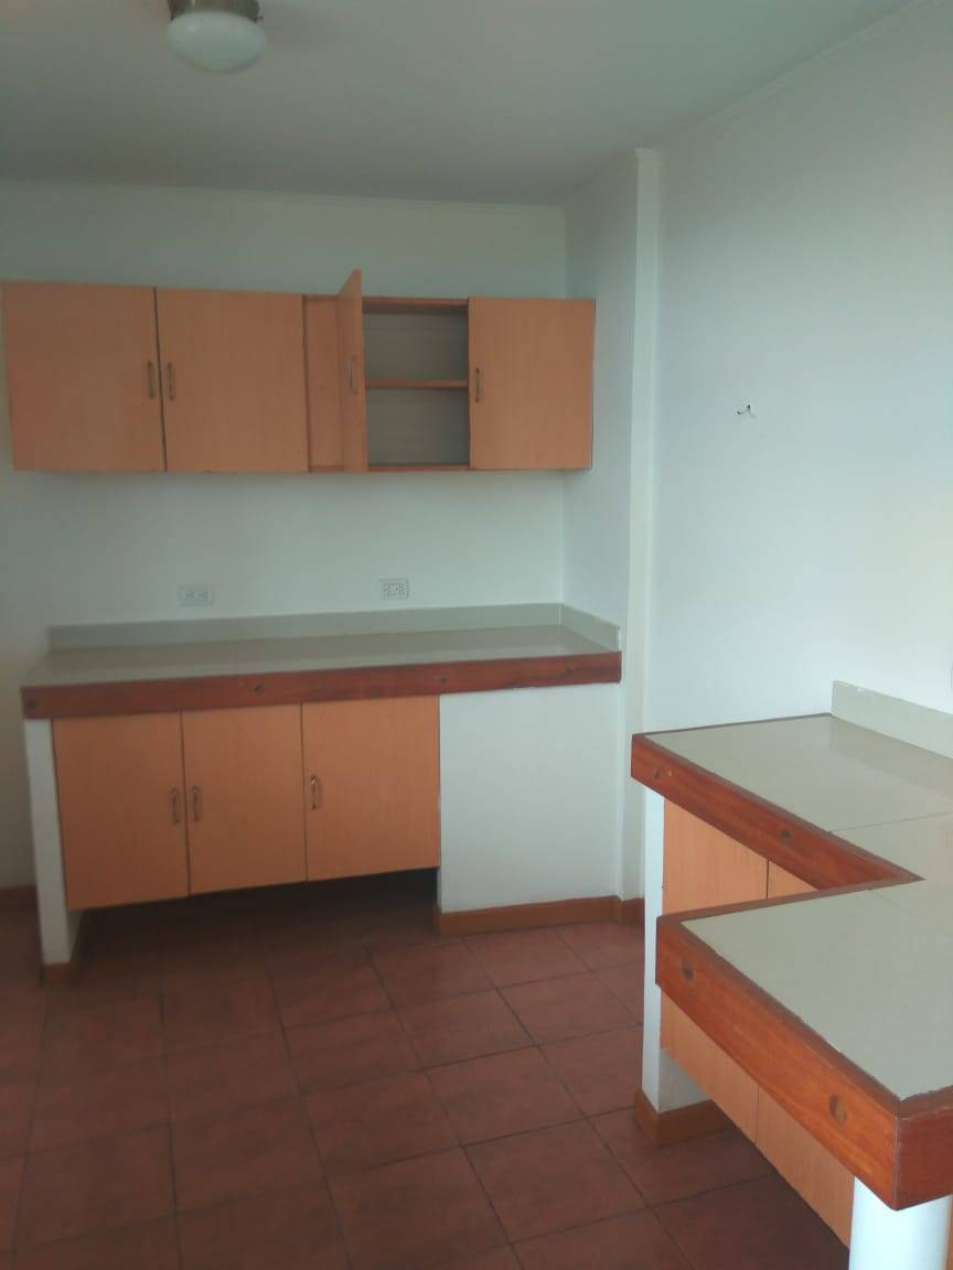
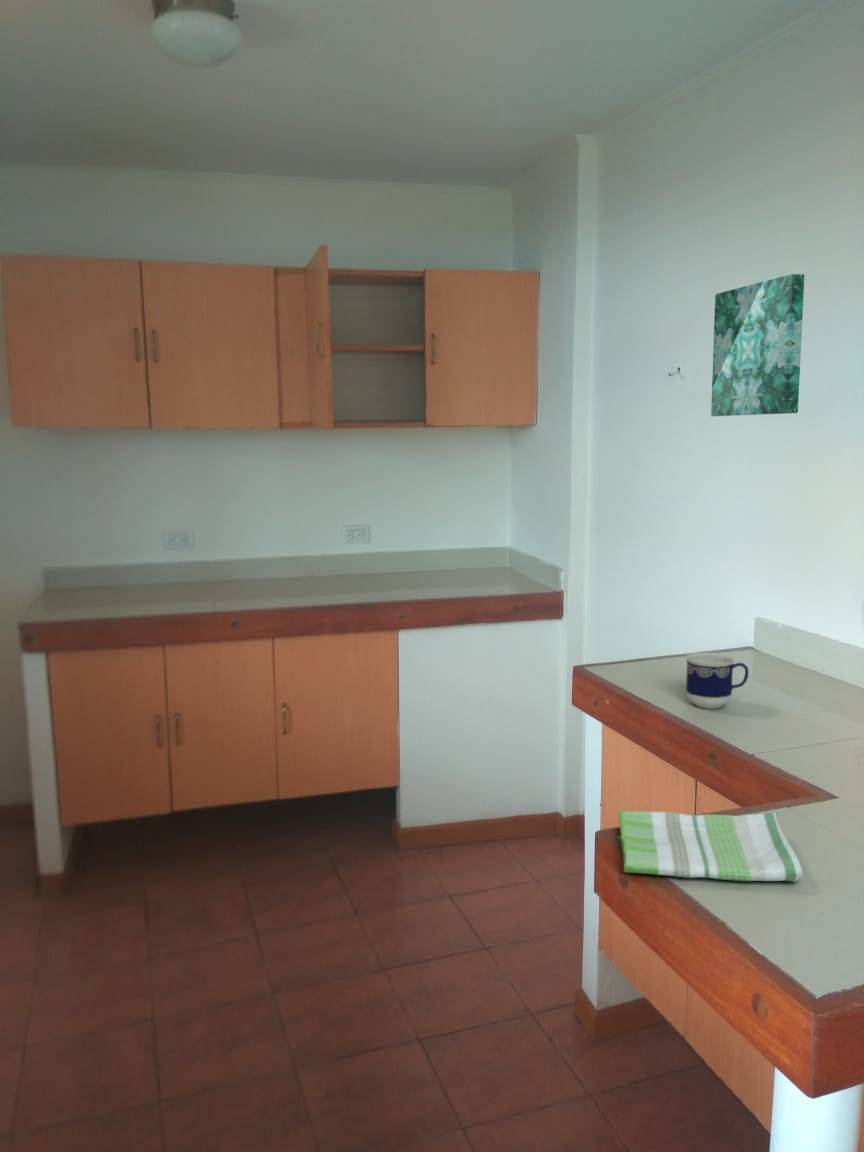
+ wall art (754, 350)
+ dish towel (703, 841)
+ cup (716, 681)
